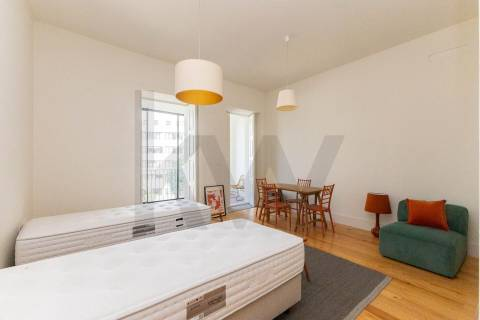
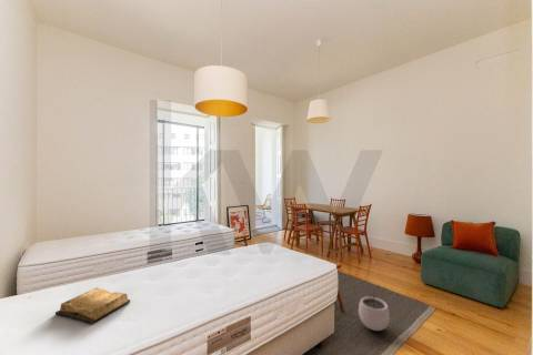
+ diary (95, 302)
+ plant pot (373, 310)
